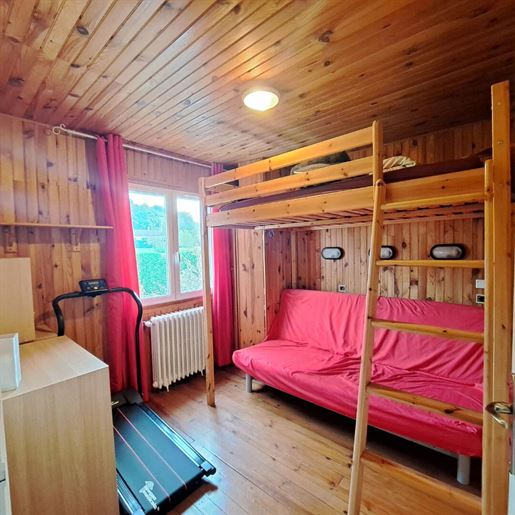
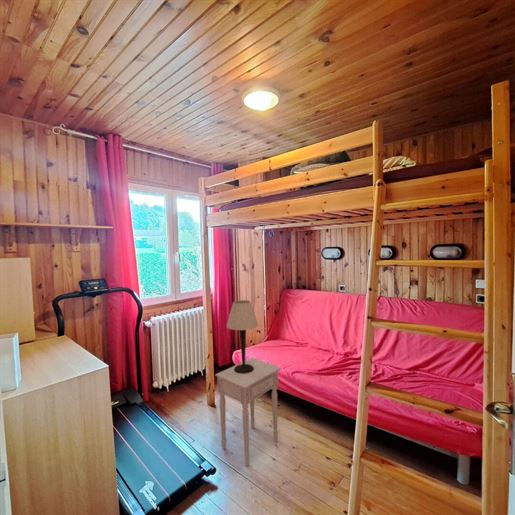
+ table lamp (242, 335)
+ nightstand (250, 408)
